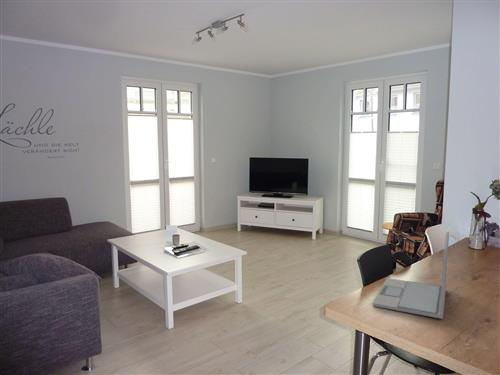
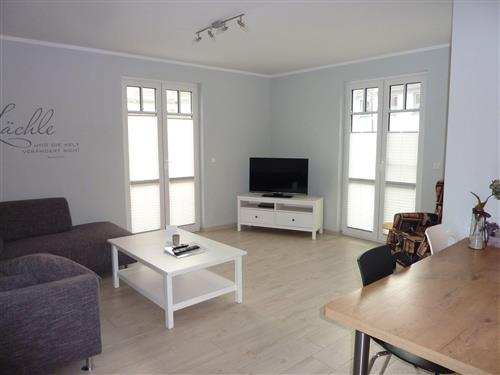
- laptop (410, 281)
